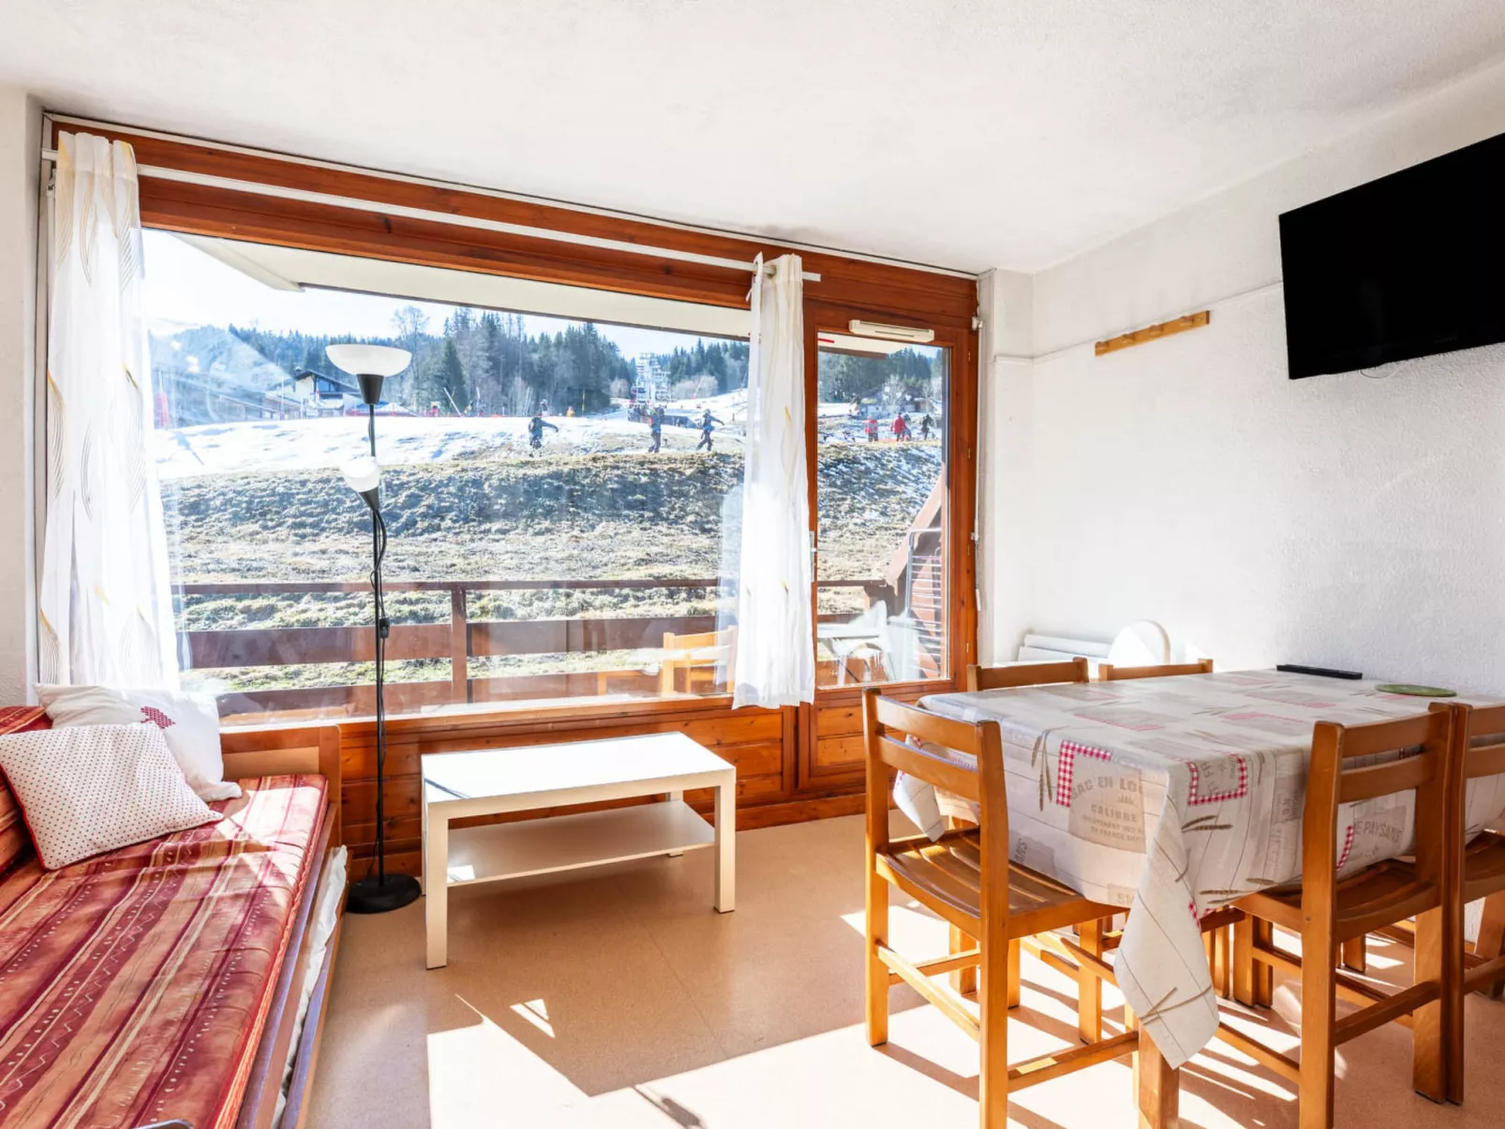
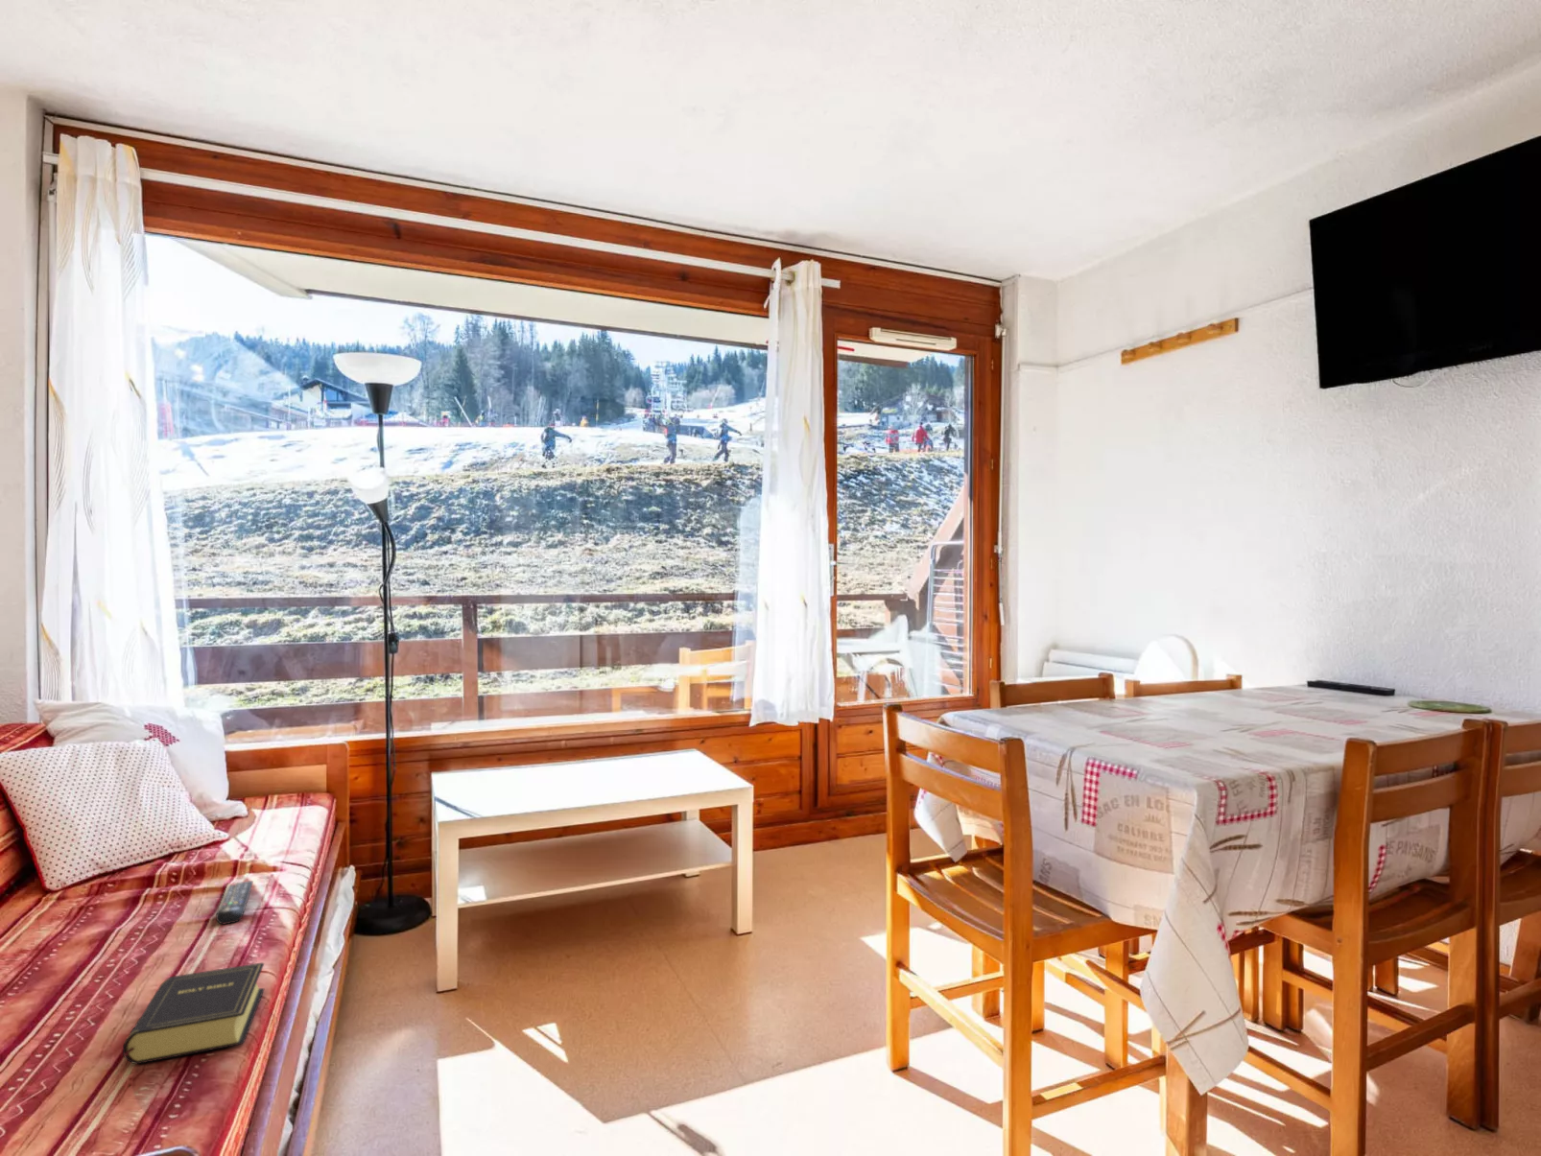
+ book (198, 1011)
+ remote control (236, 900)
